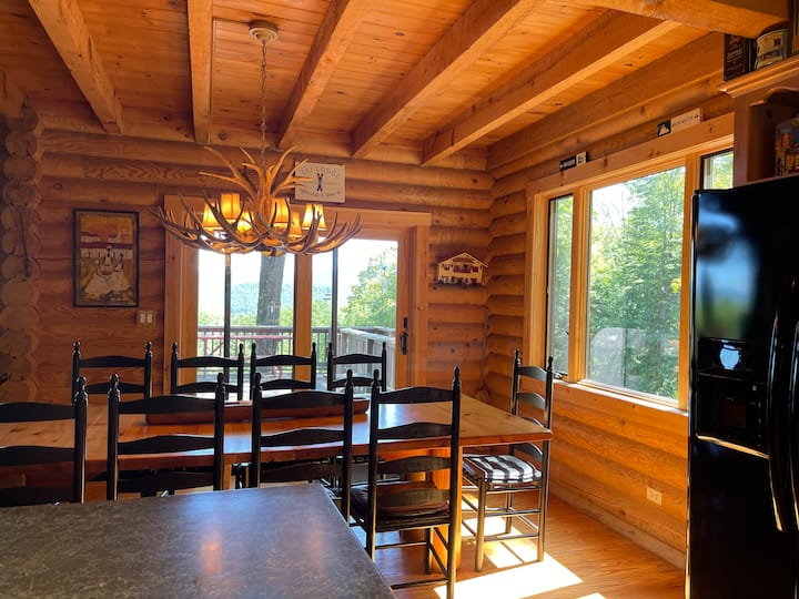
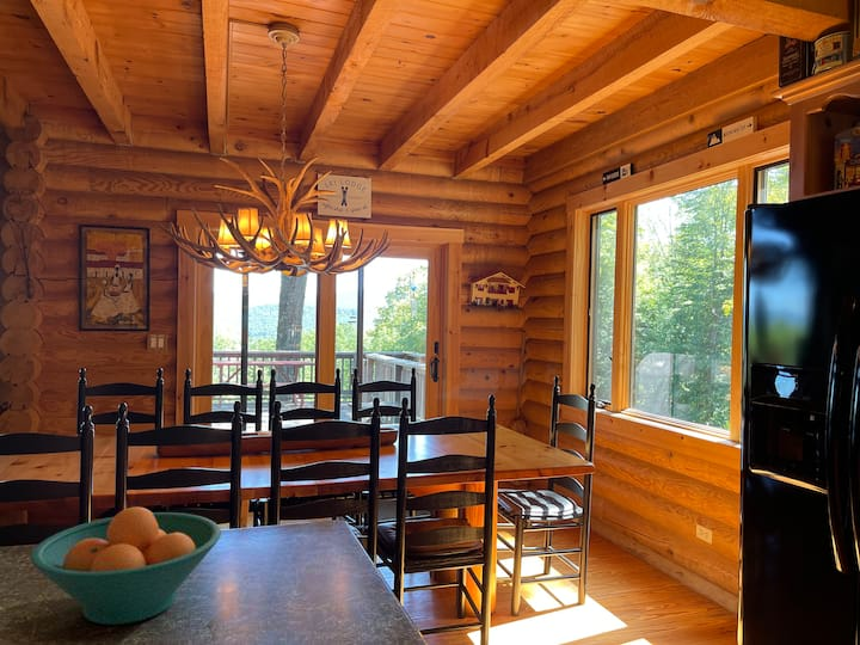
+ fruit bowl (131, 557)
